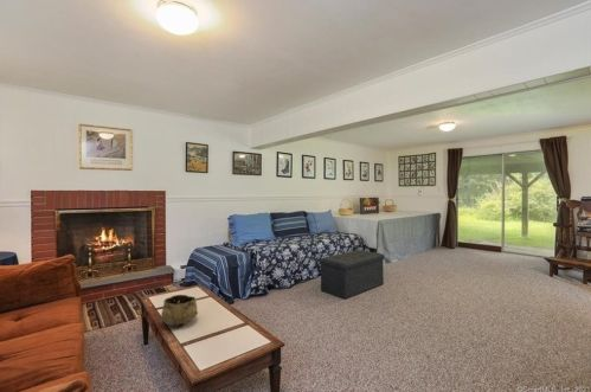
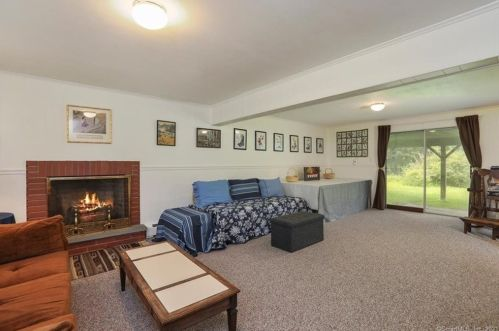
- decorative bowl (179, 310)
